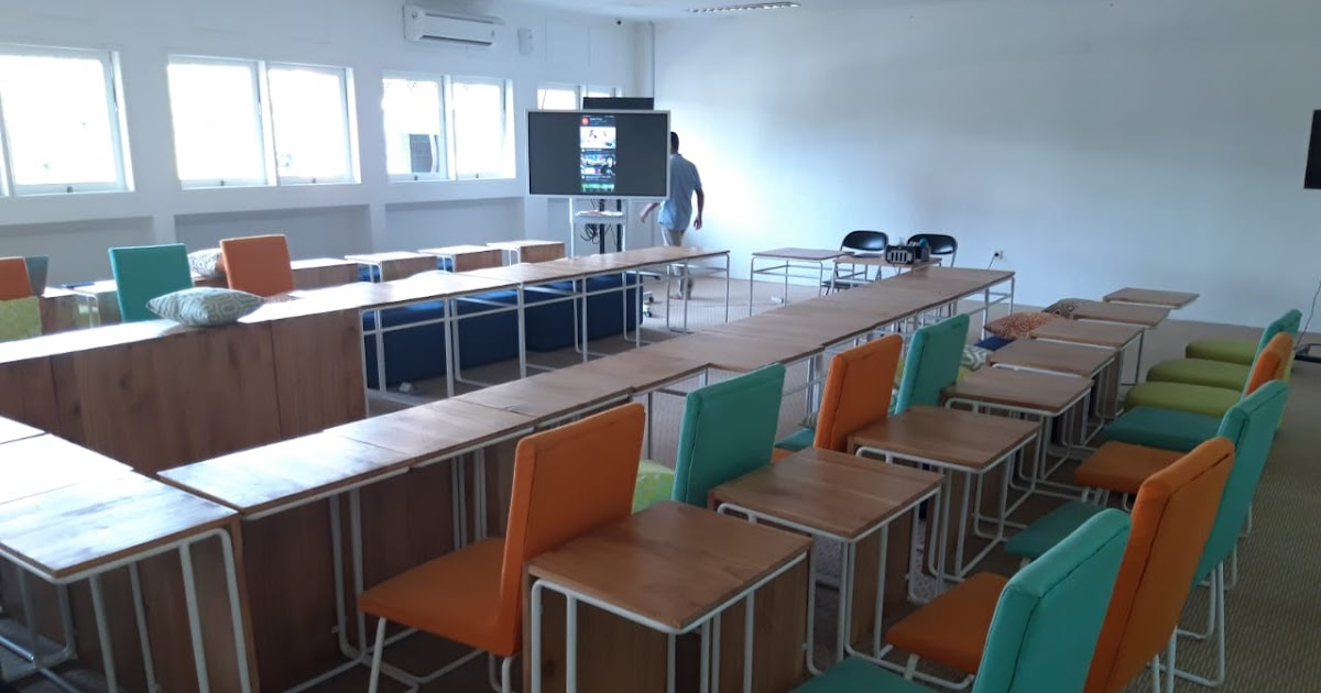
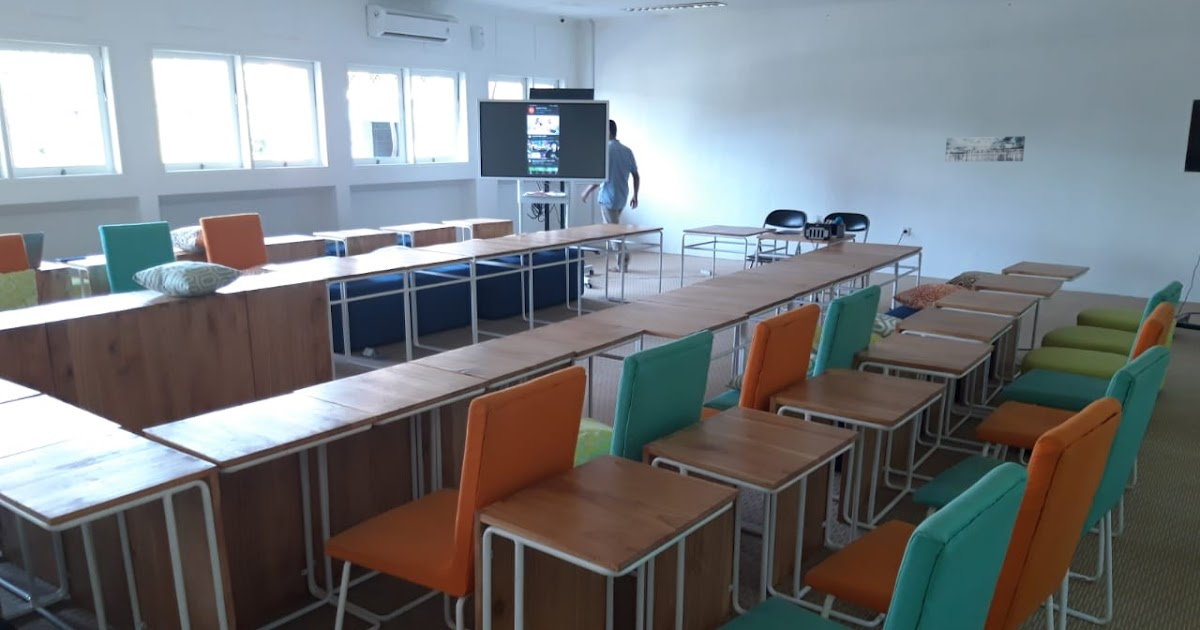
+ wall art (984, 149)
